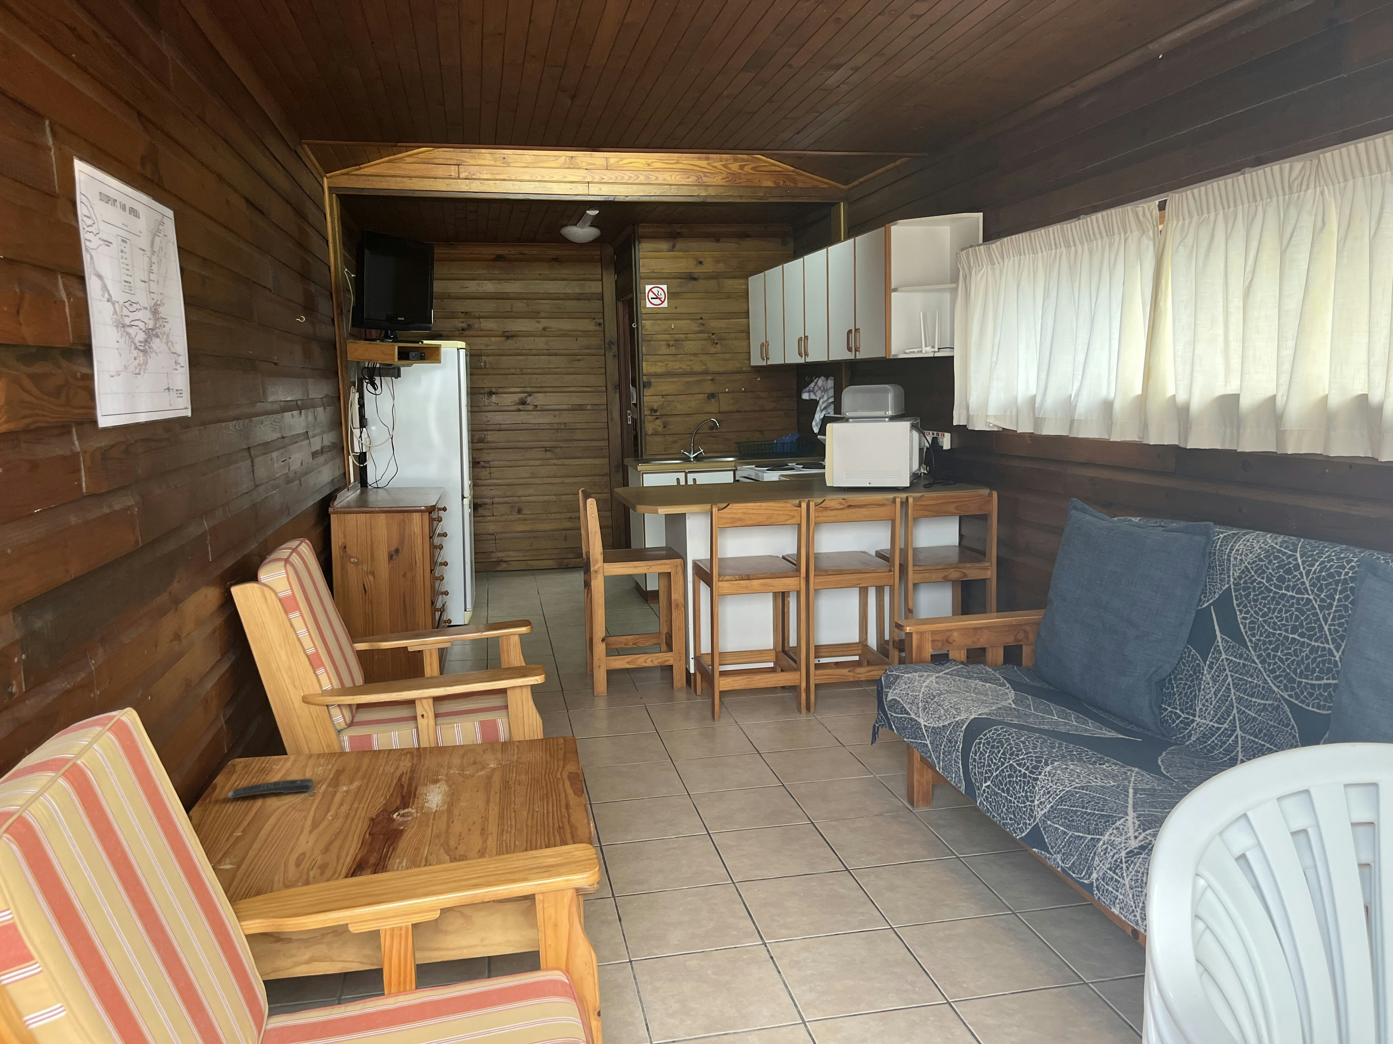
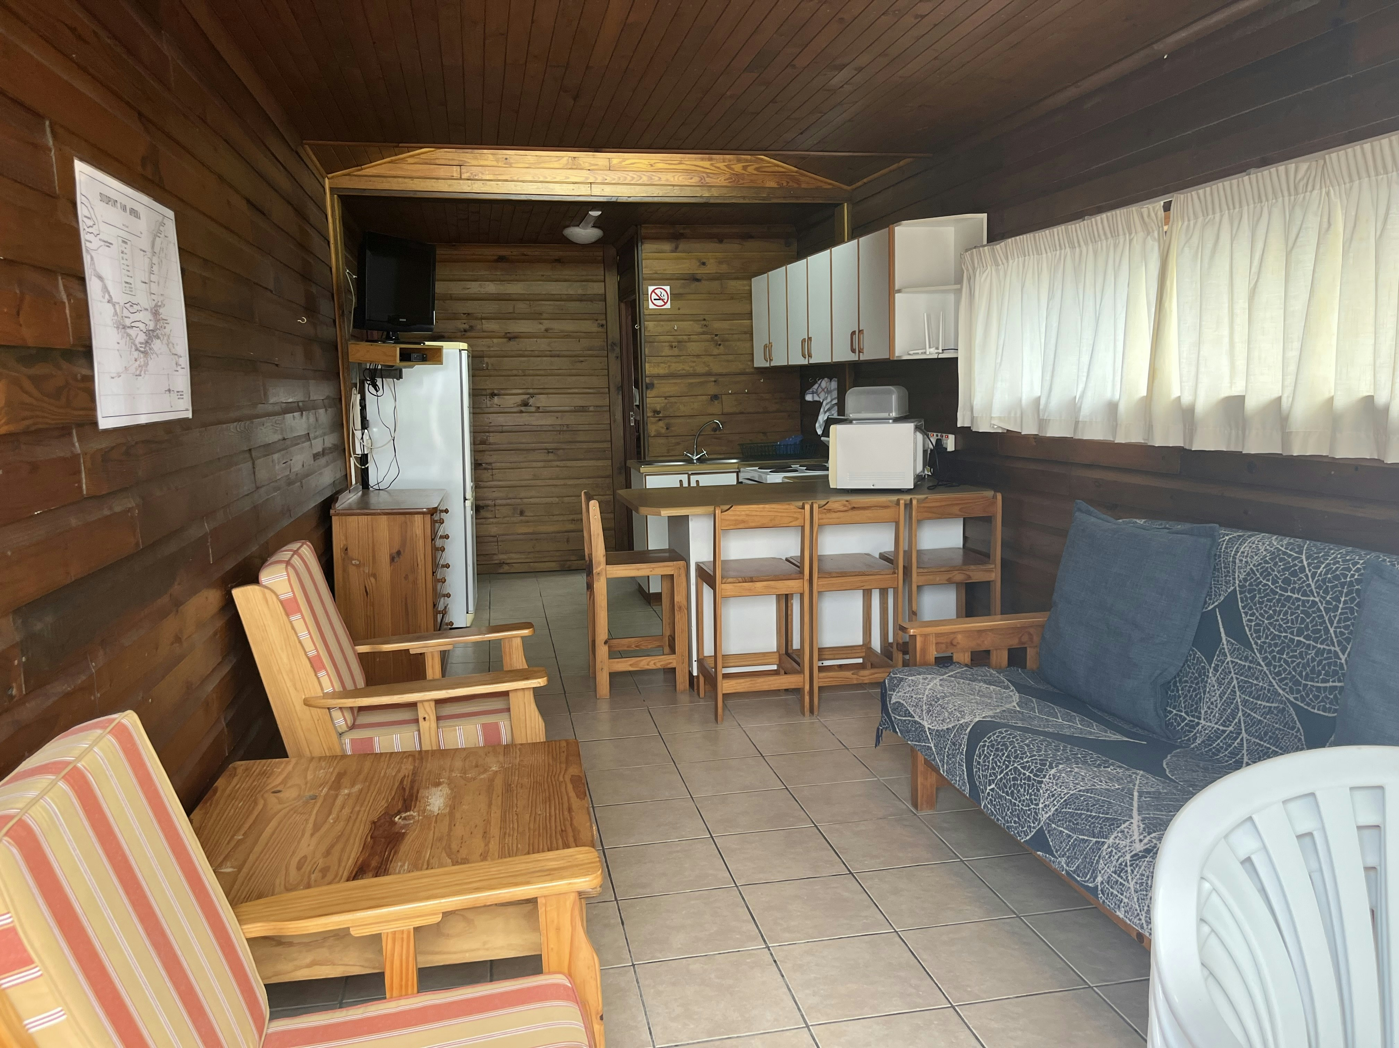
- remote control (271, 788)
